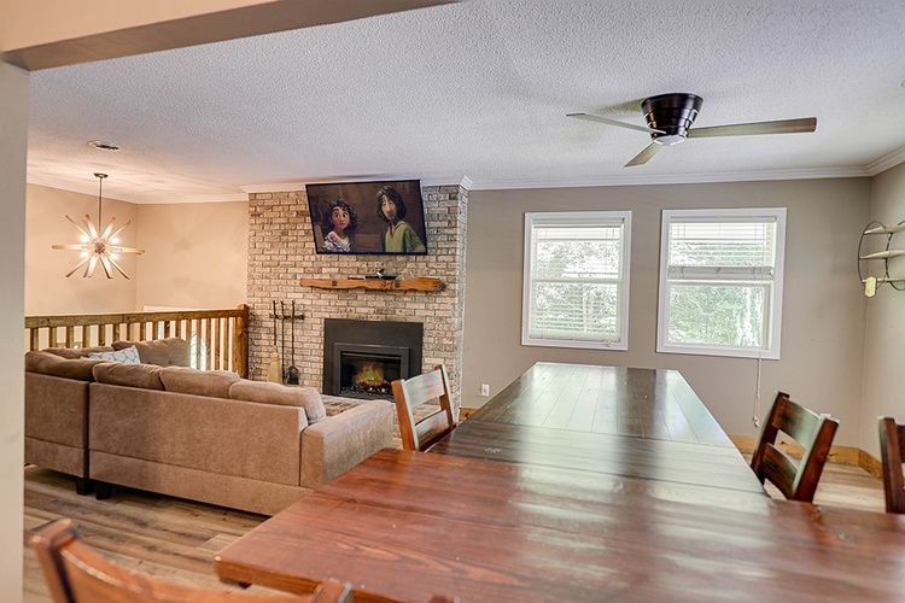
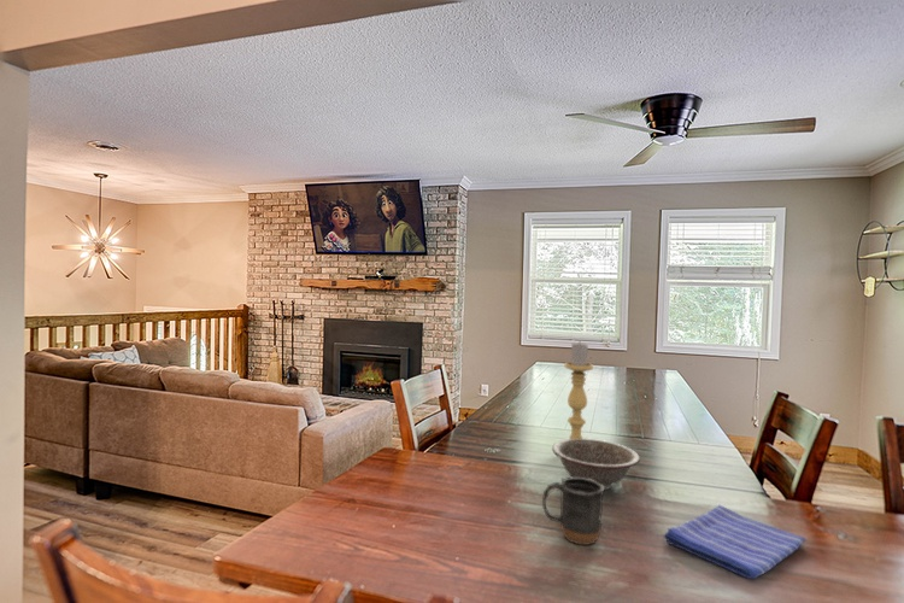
+ candle holder (577, 393)
+ mug (573, 505)
+ decorative bowl (594, 467)
+ dish towel (733, 537)
